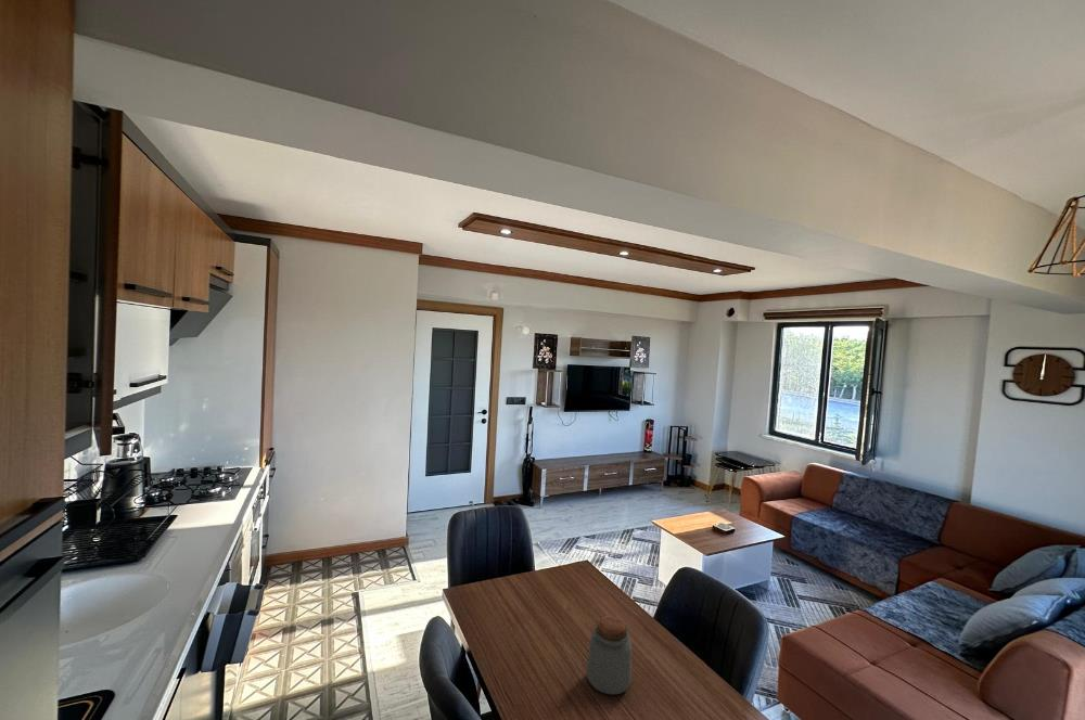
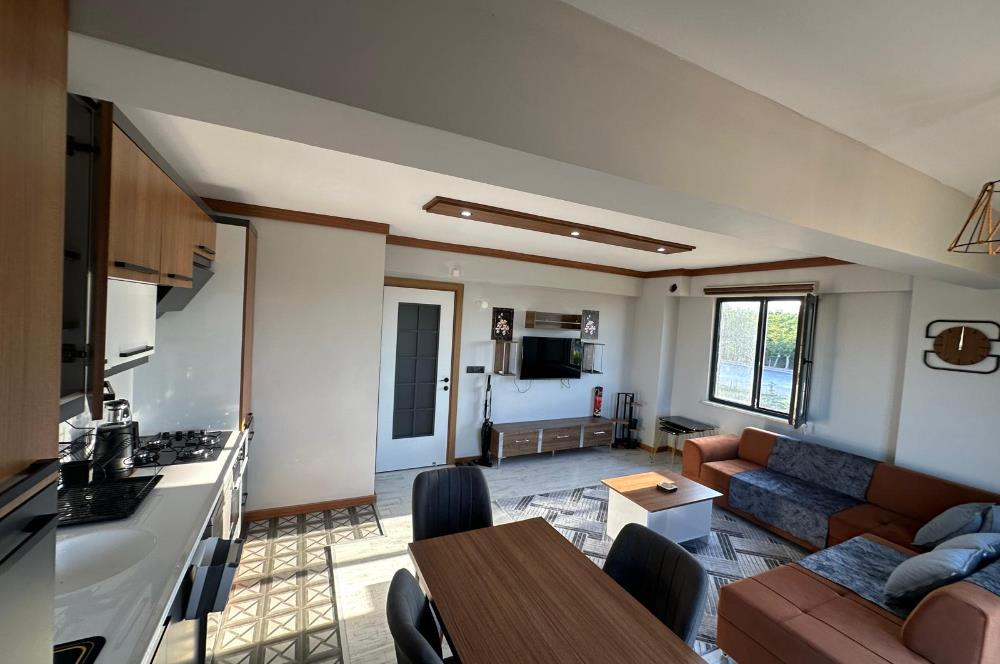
- jar (610, 652)
